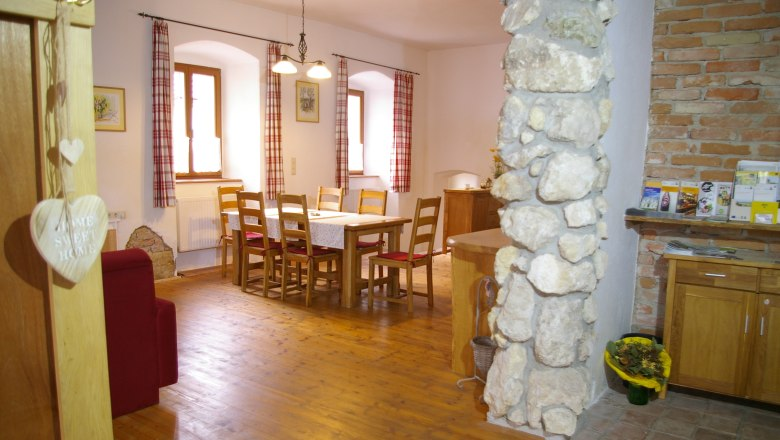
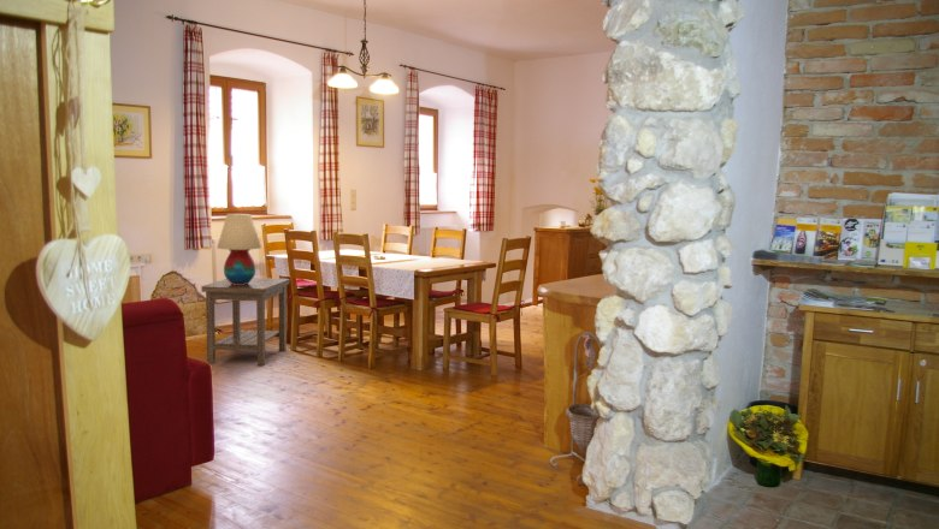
+ side table (256, 319)
+ table lamp (238, 249)
